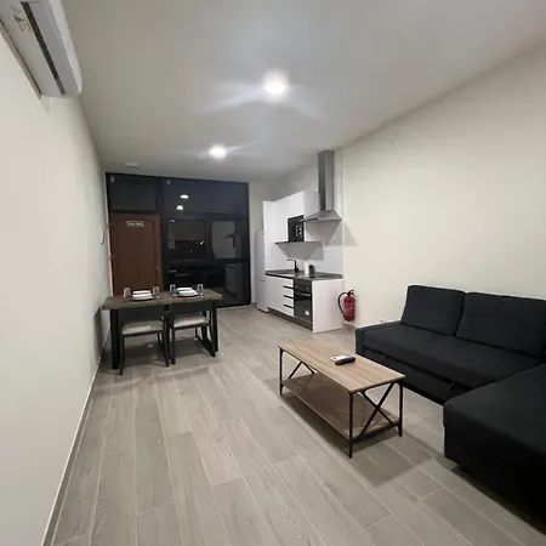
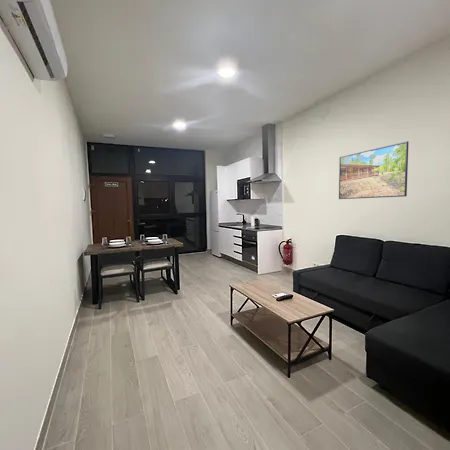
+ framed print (368, 174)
